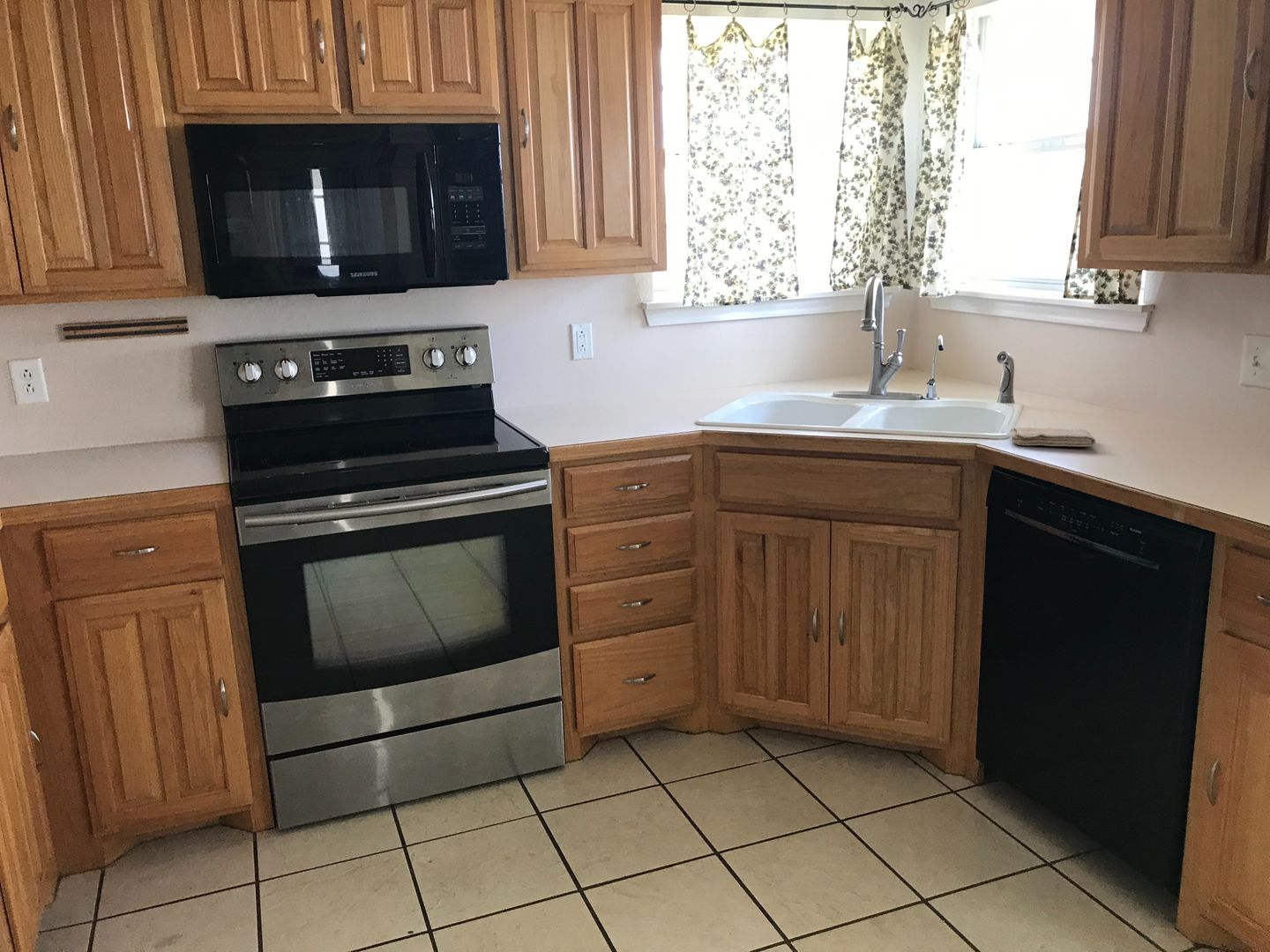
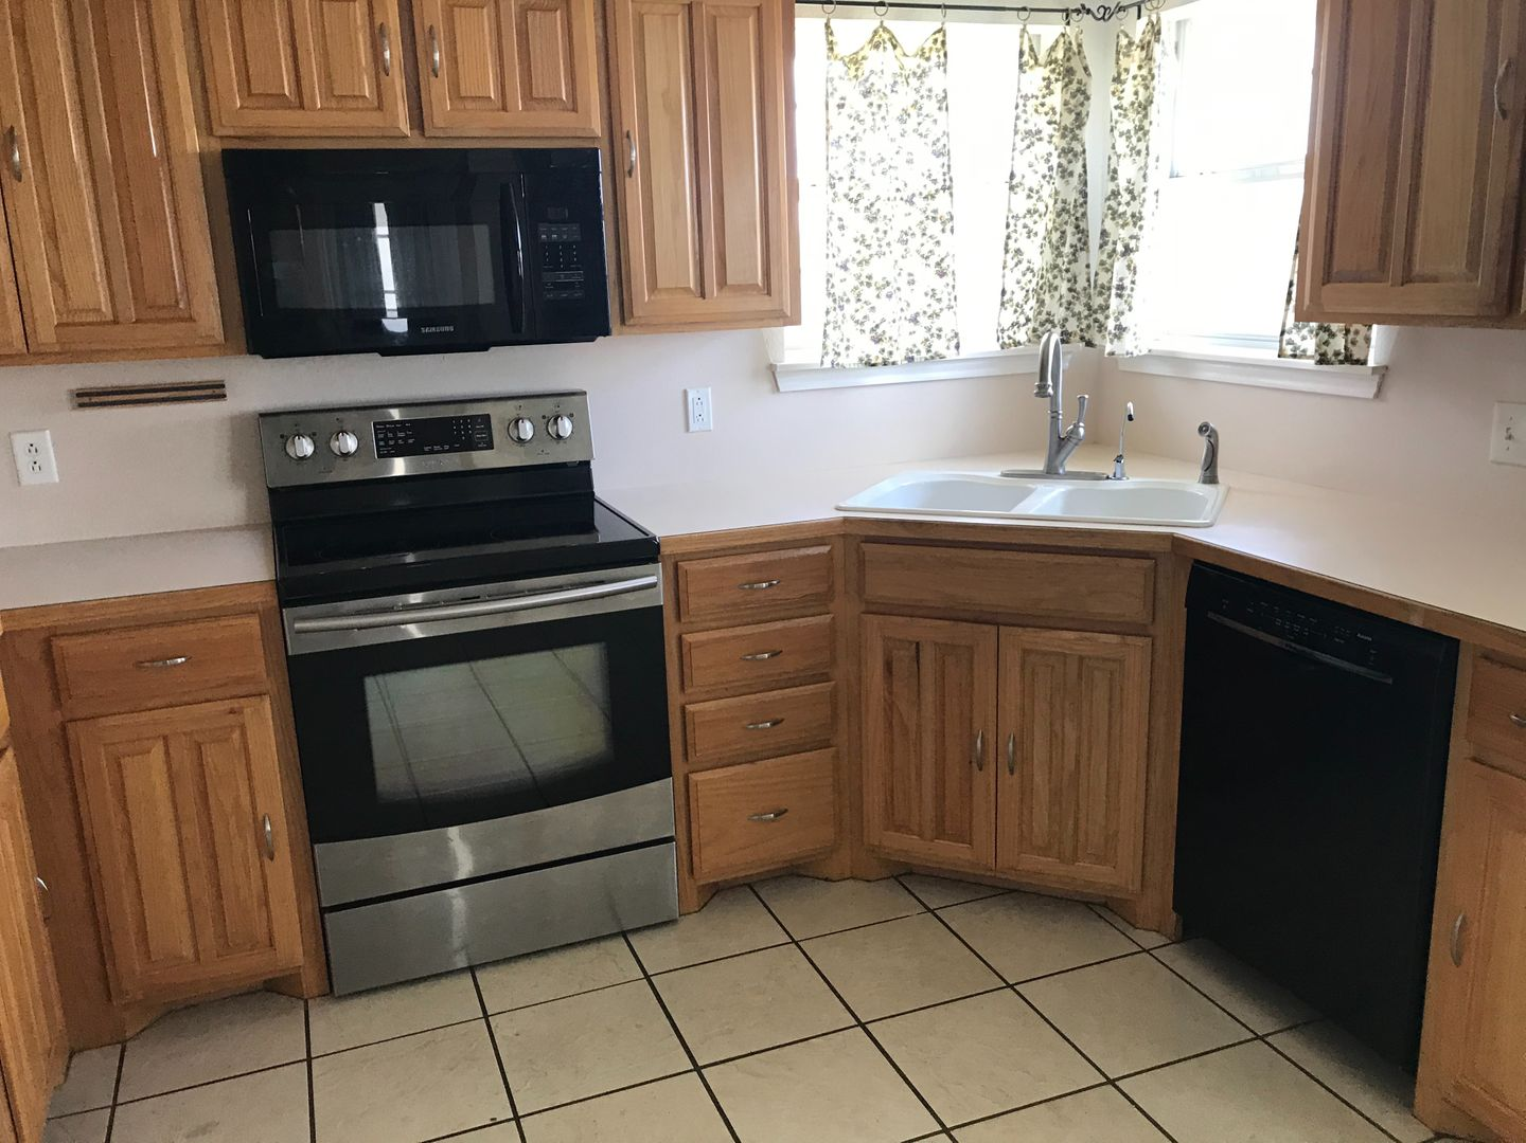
- washcloth (1051, 435)
